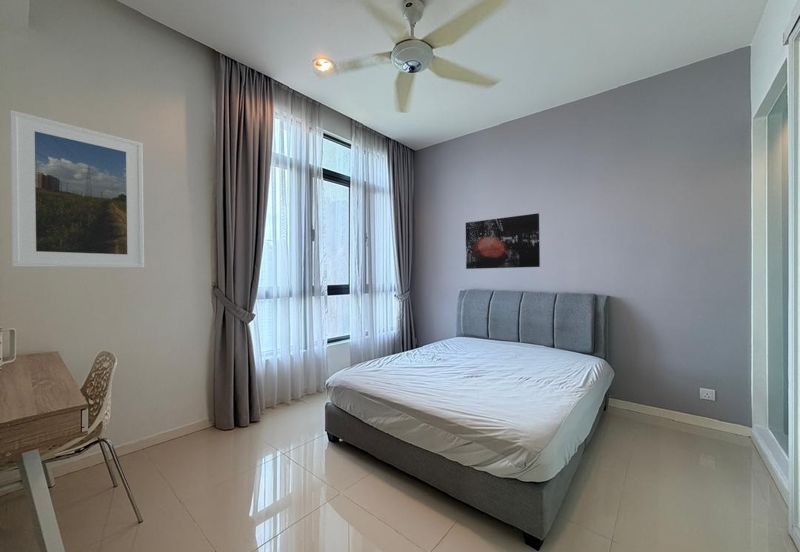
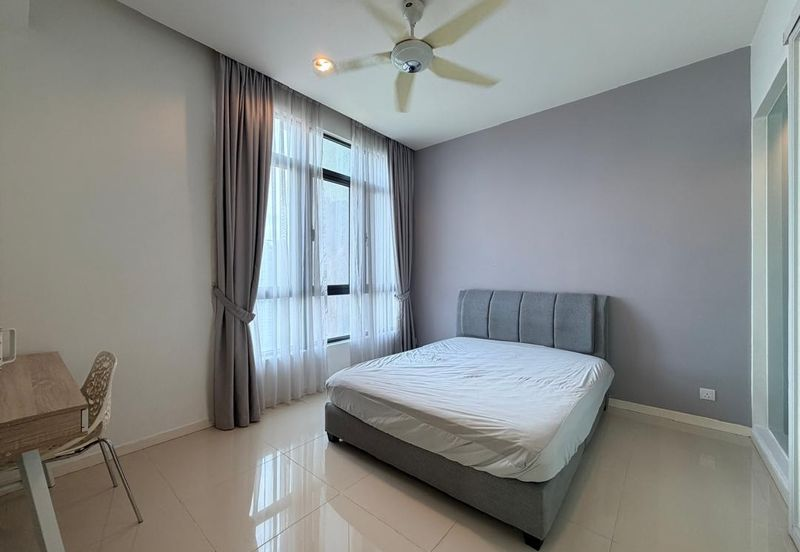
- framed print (84, 197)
- wall art (500, 243)
